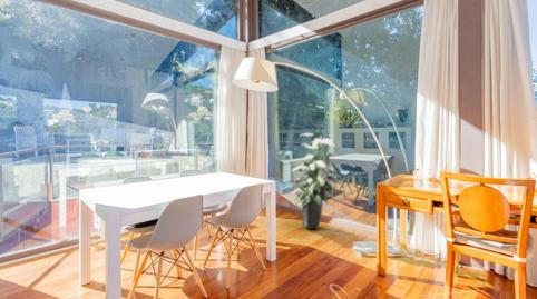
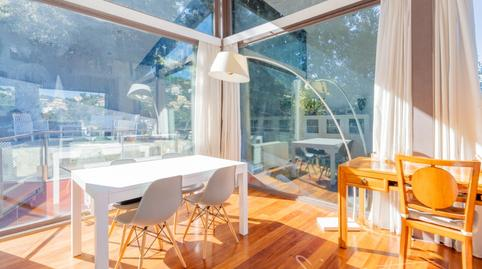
- indoor plant (313, 179)
